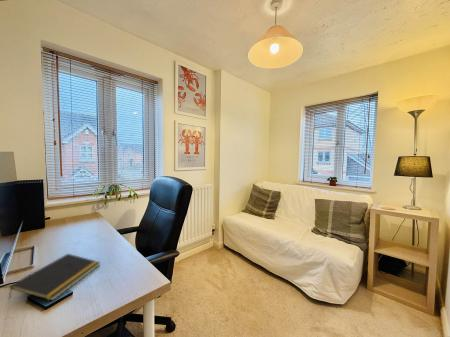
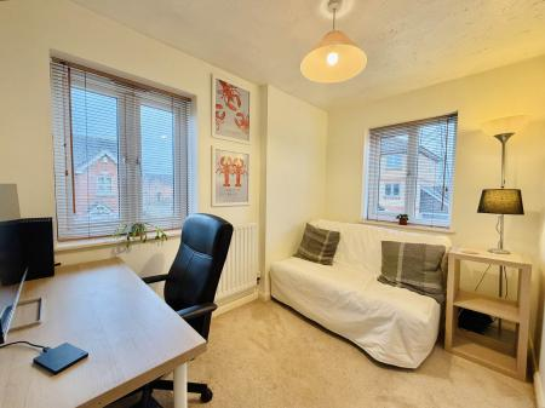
- notepad (61, 273)
